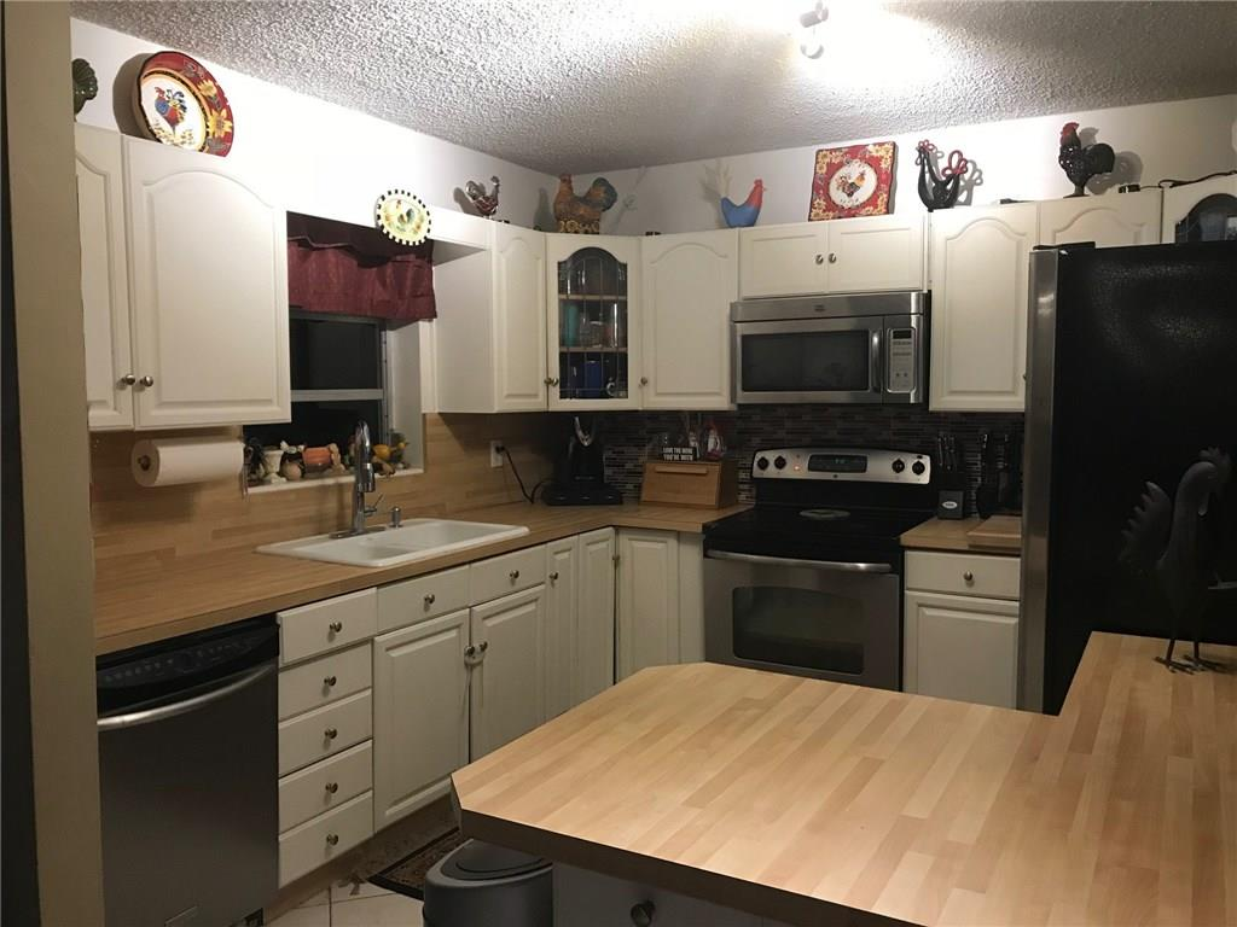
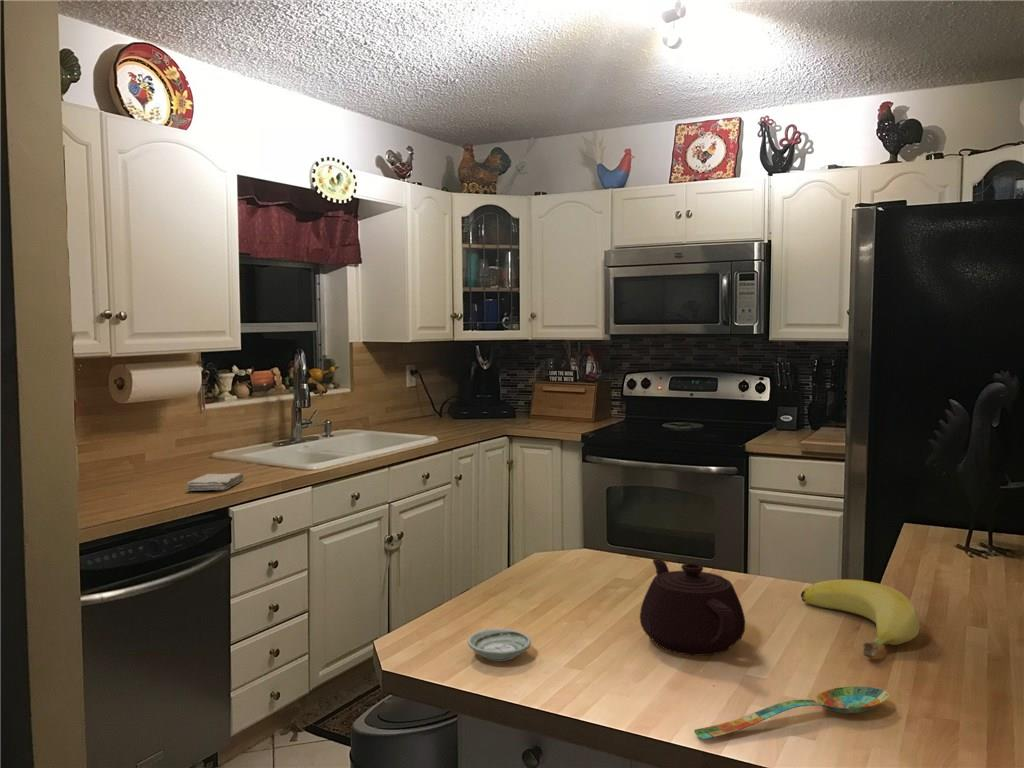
+ banana (846, 607)
+ washcloth (215, 481)
+ spoon (794, 707)
+ teapot (689, 602)
+ saucer (499, 647)
